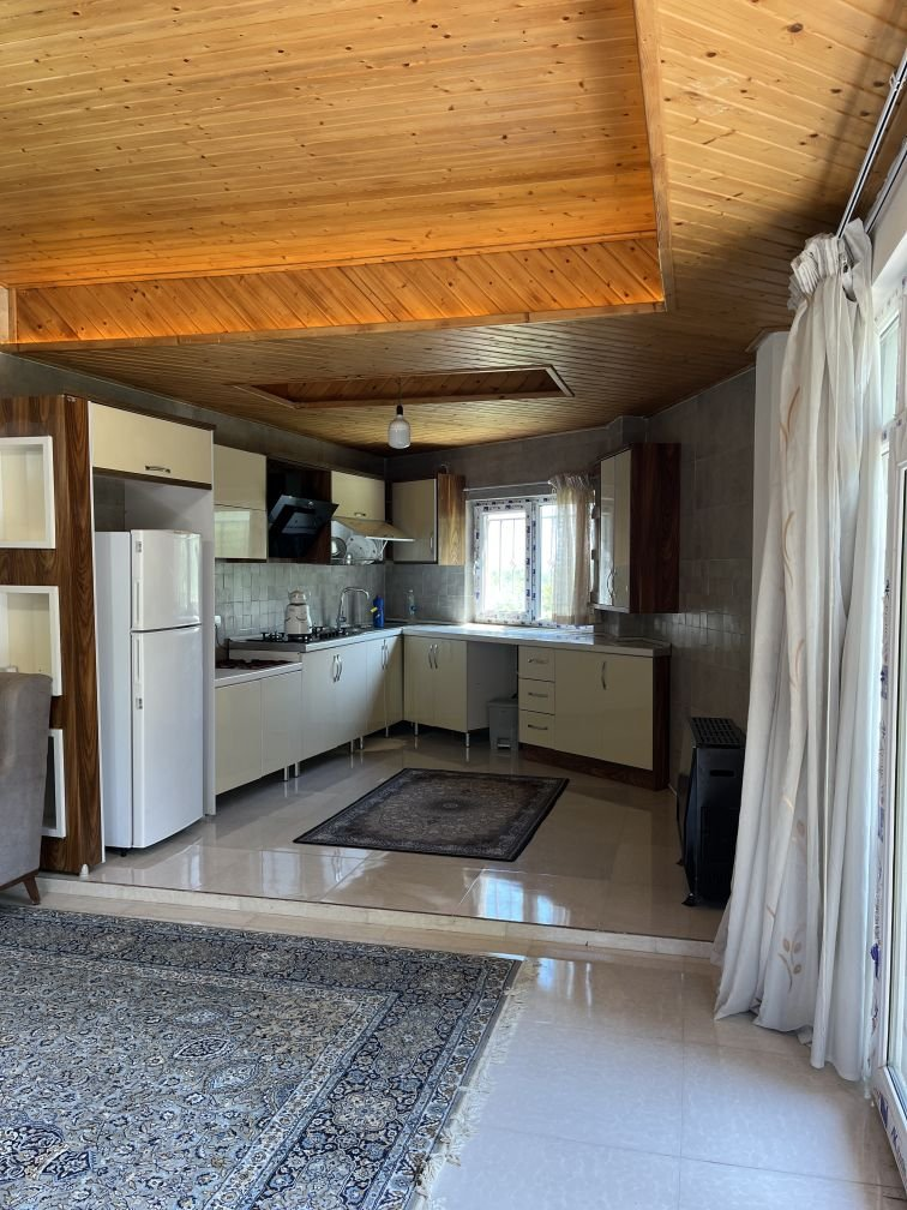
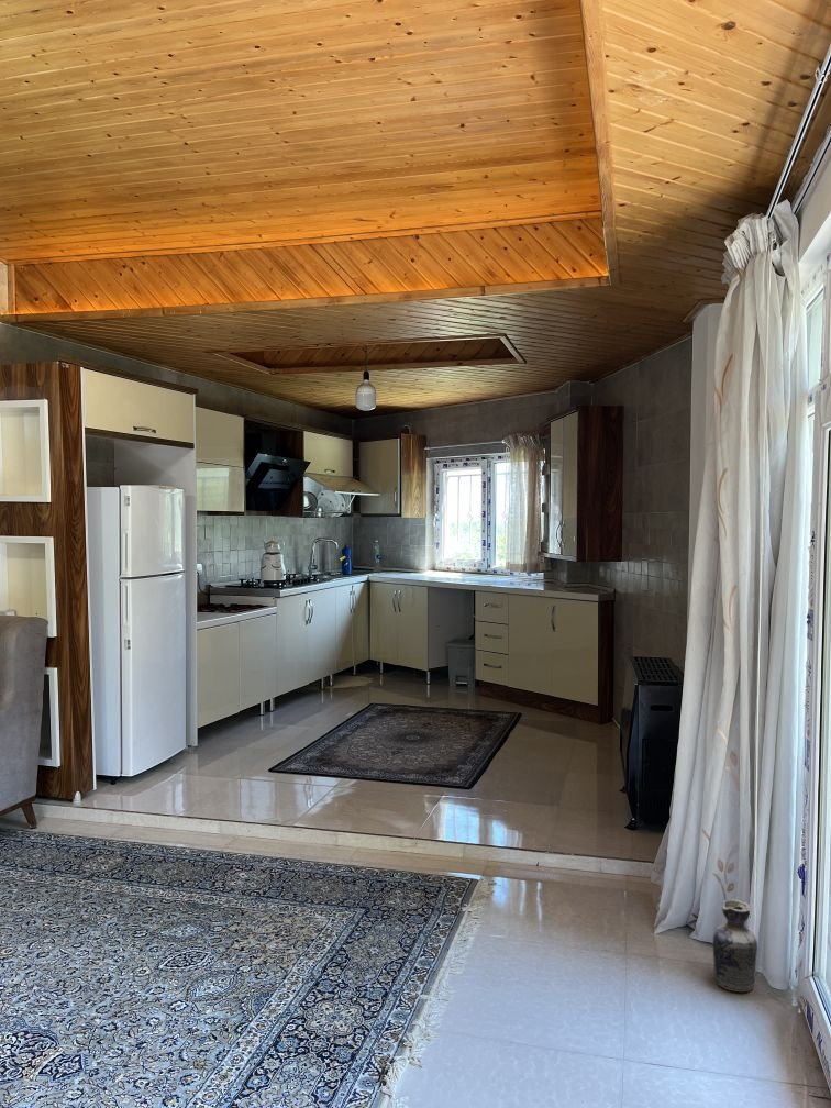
+ ceramic jug (738, 942)
